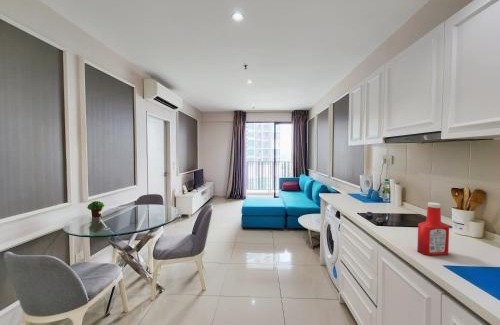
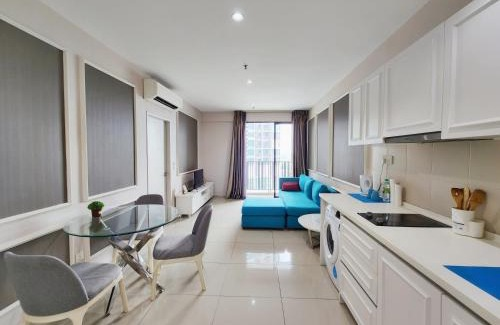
- soap bottle (433, 227)
